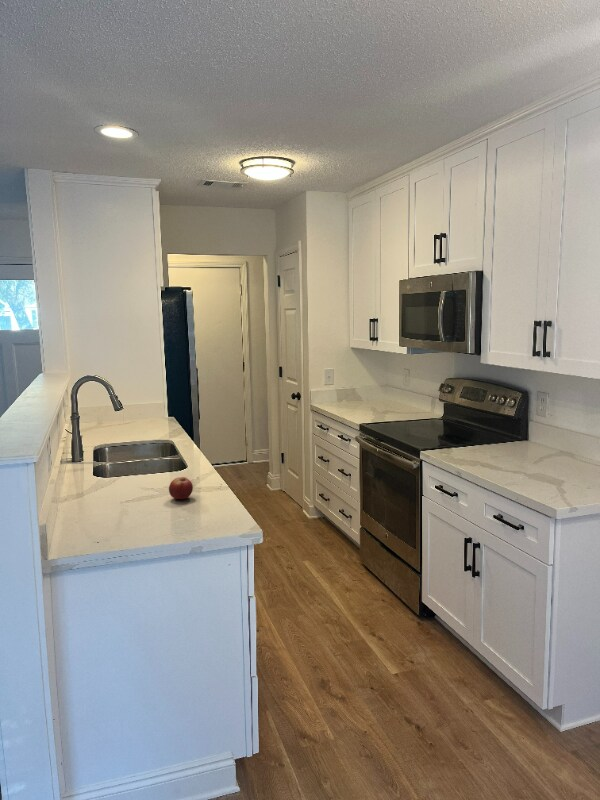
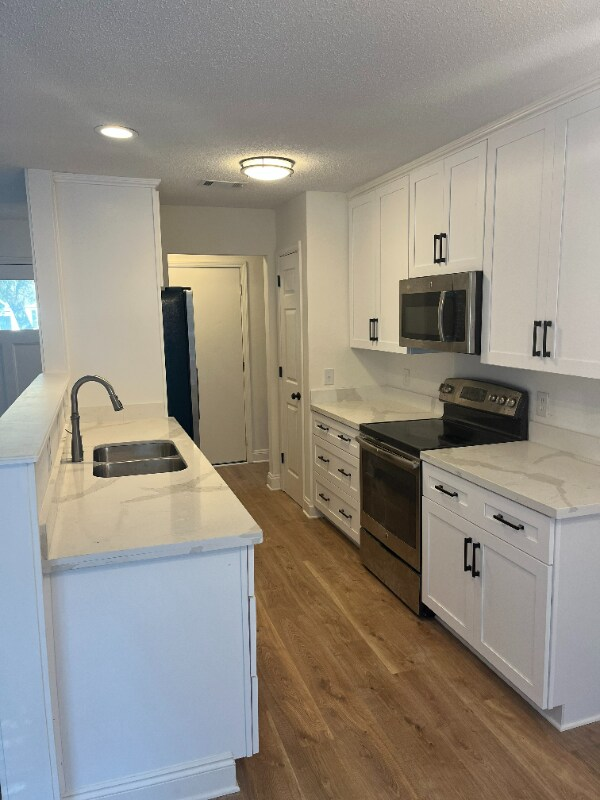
- fruit (181, 488)
